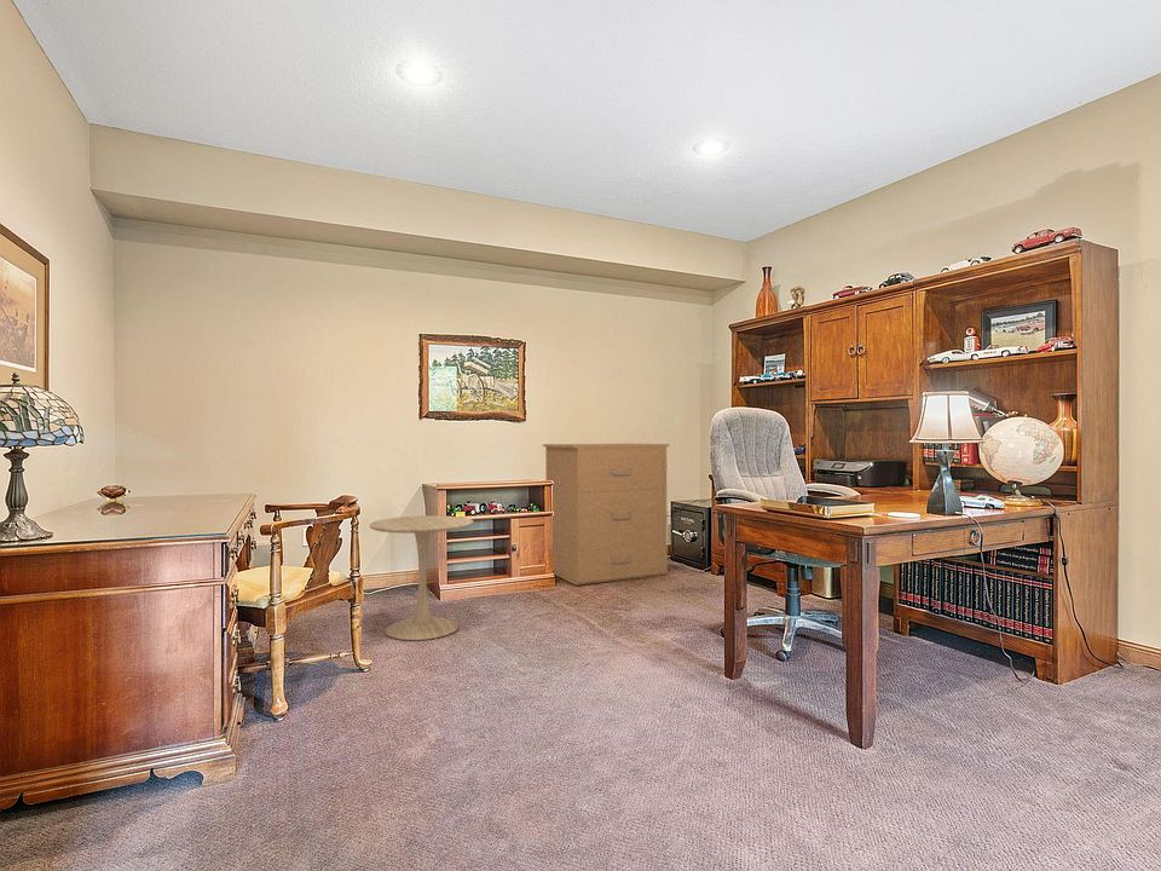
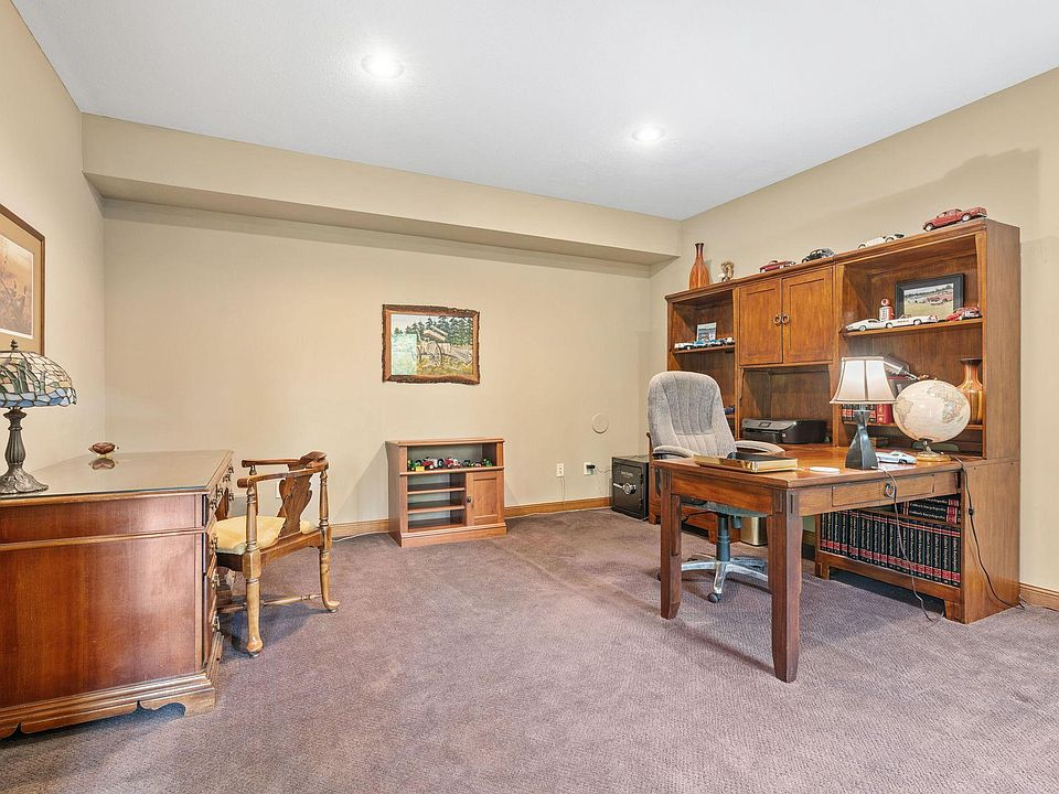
- side table (422, 575)
- filing cabinet (605, 508)
